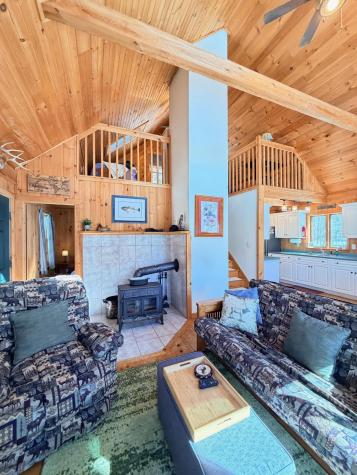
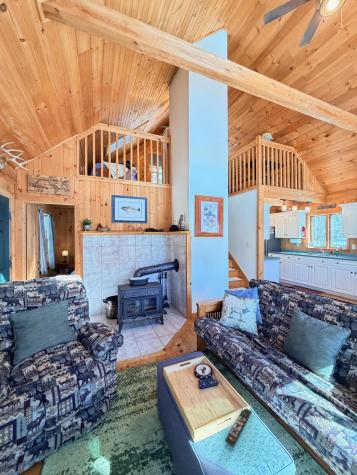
+ remote control (239, 424)
